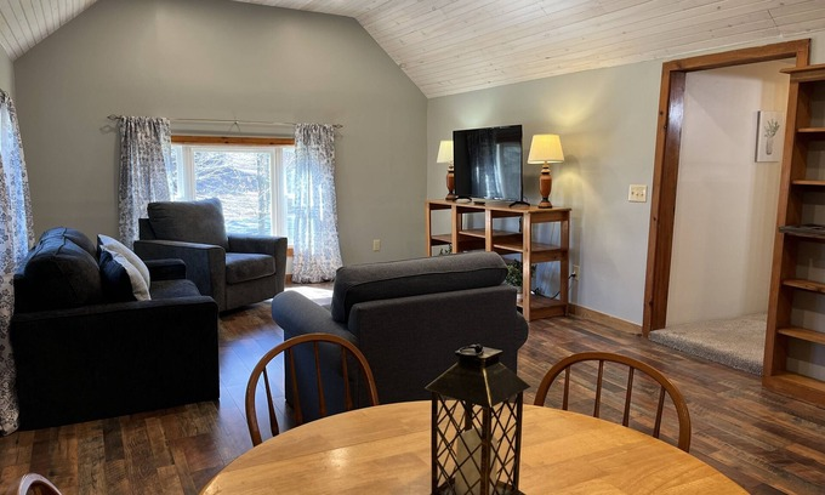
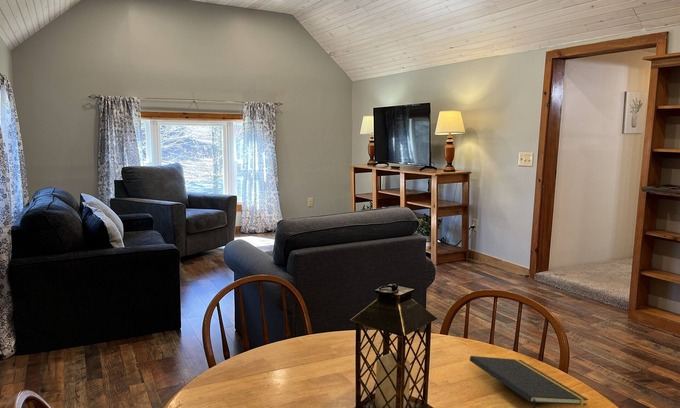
+ notepad (525, 378)
